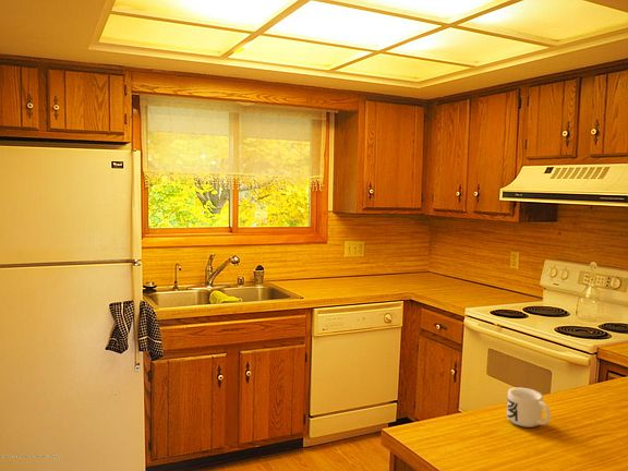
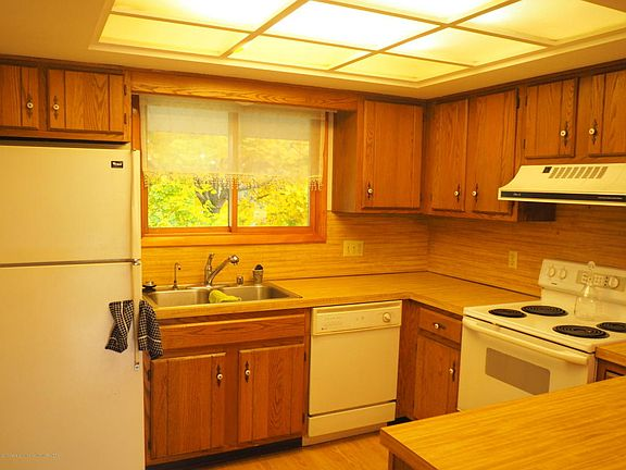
- mug (530, 410)
